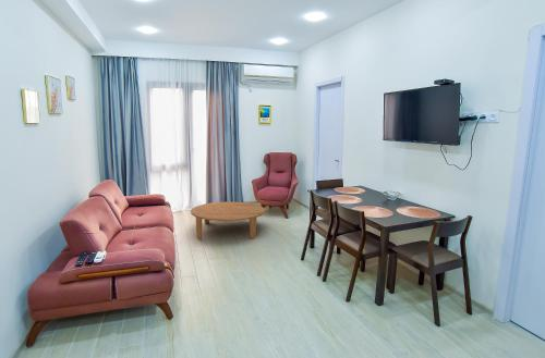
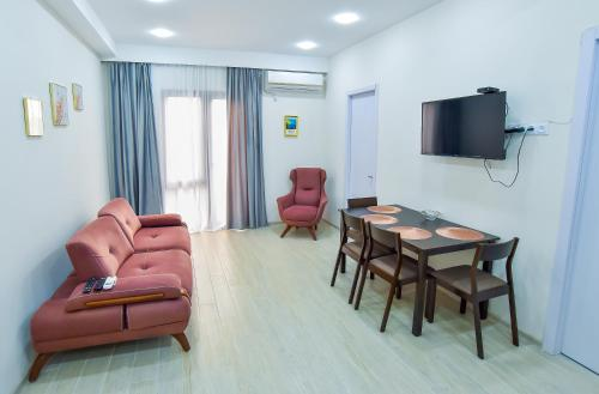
- coffee table (228, 220)
